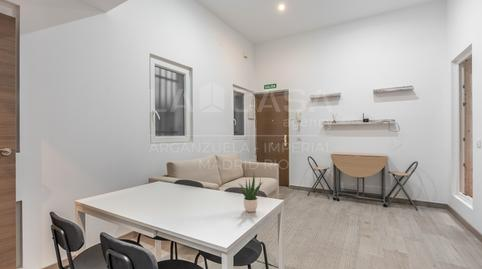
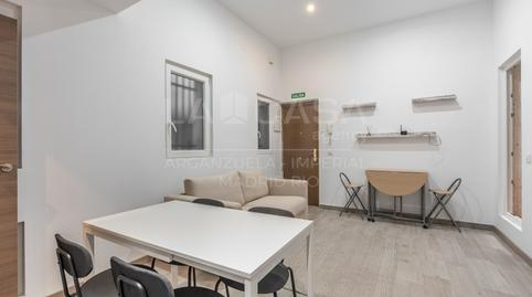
- potted plant (251, 191)
